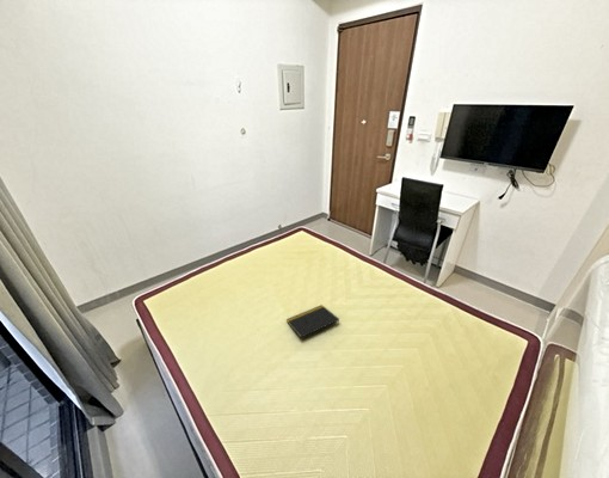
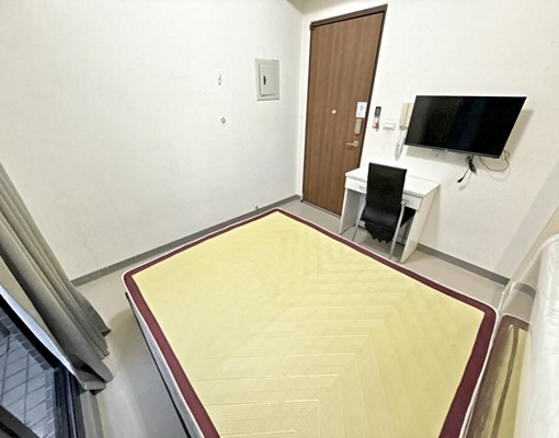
- notepad (312, 319)
